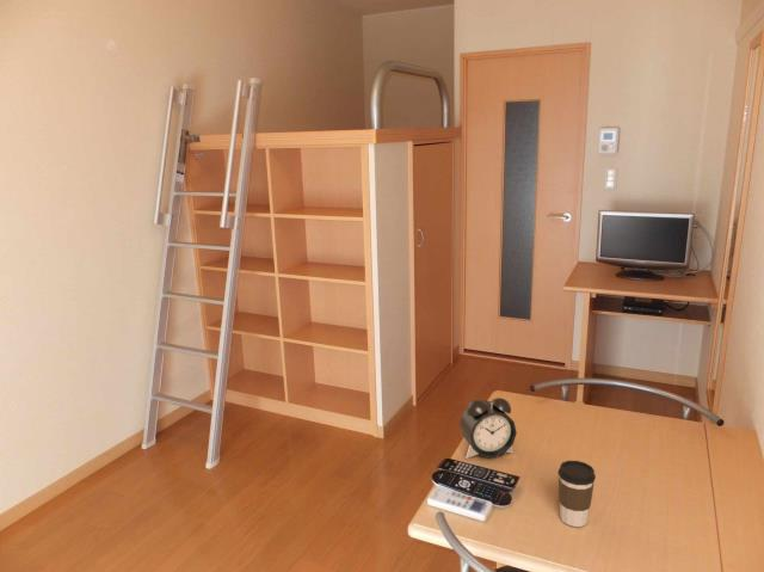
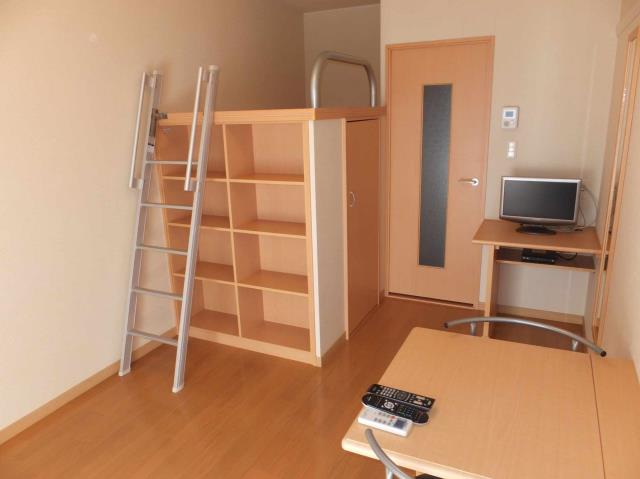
- coffee cup (574, 493)
- alarm clock (487, 425)
